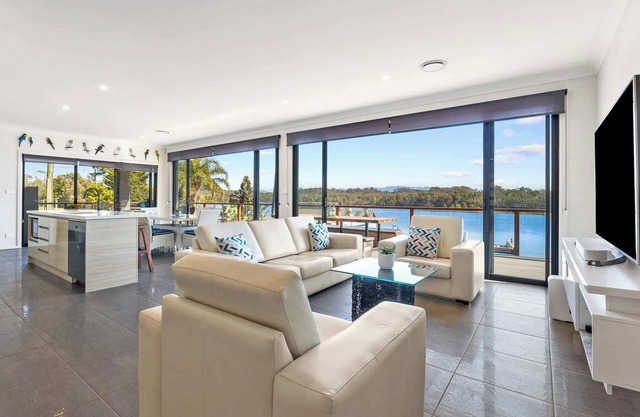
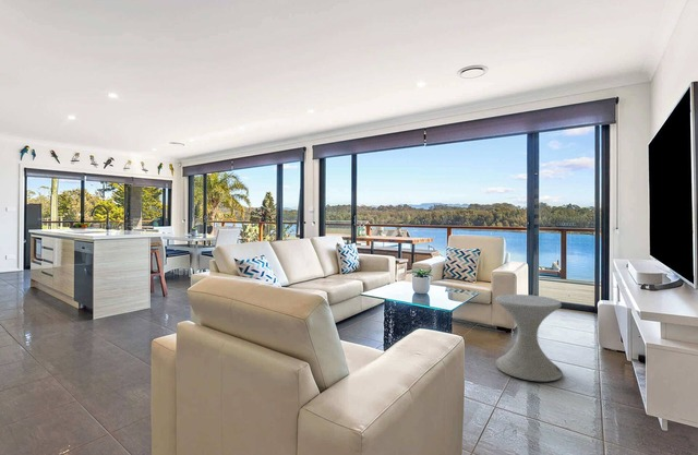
+ side table (527, 334)
